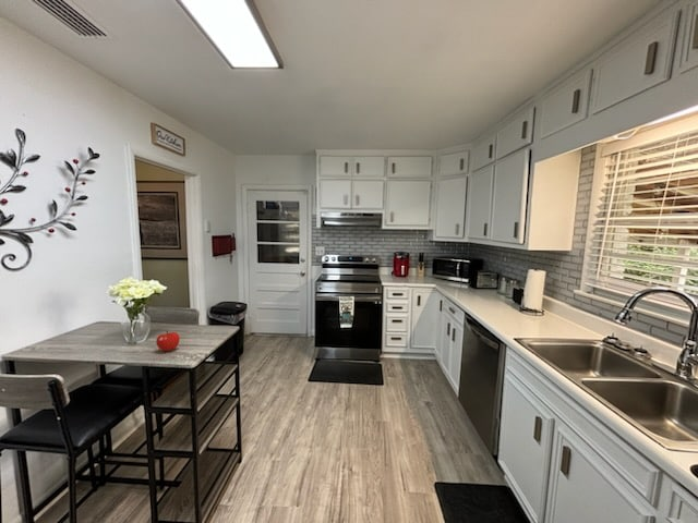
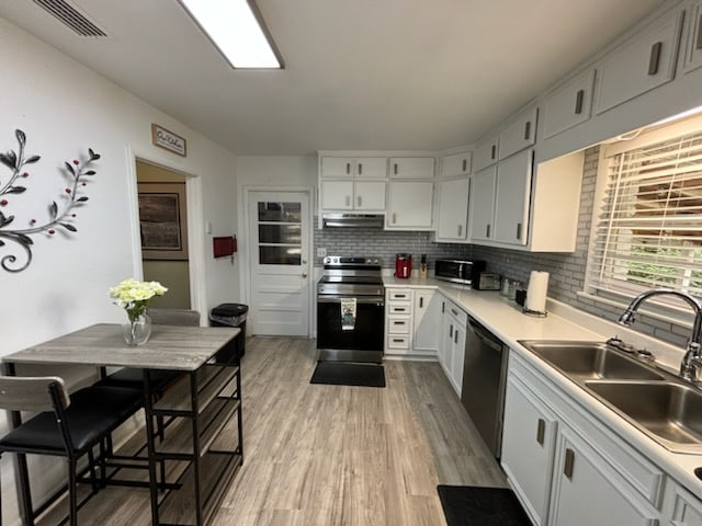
- fruit (168, 340)
